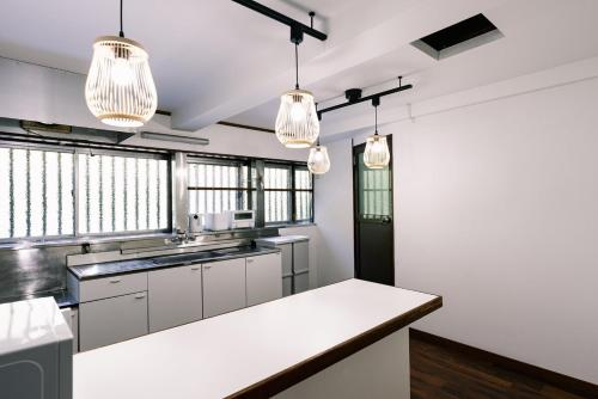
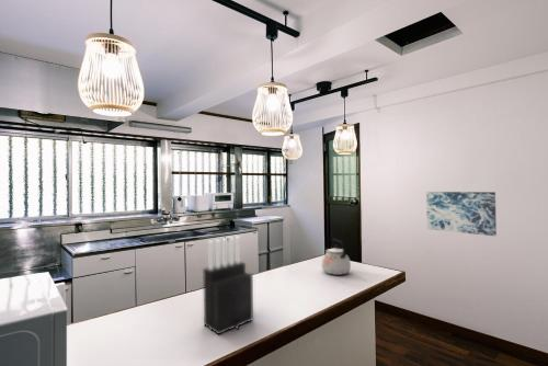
+ wall art (458, 211)
+ knife block (229, 281)
+ kettle (335, 255)
